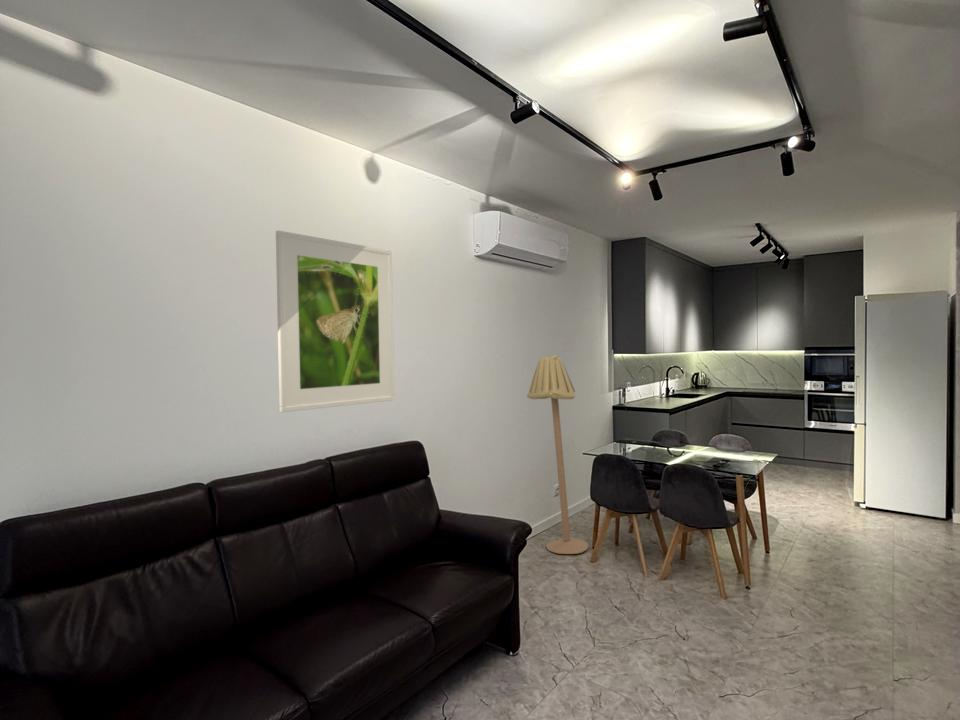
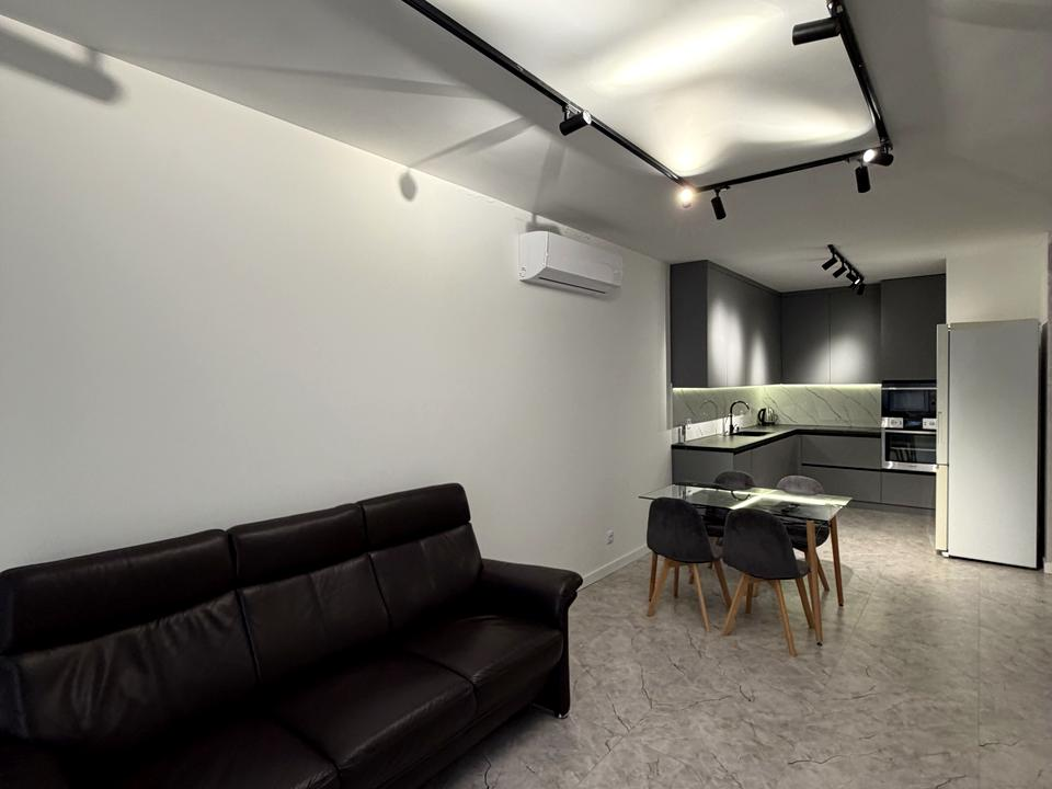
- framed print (340, 323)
- floor lamp (556, 450)
